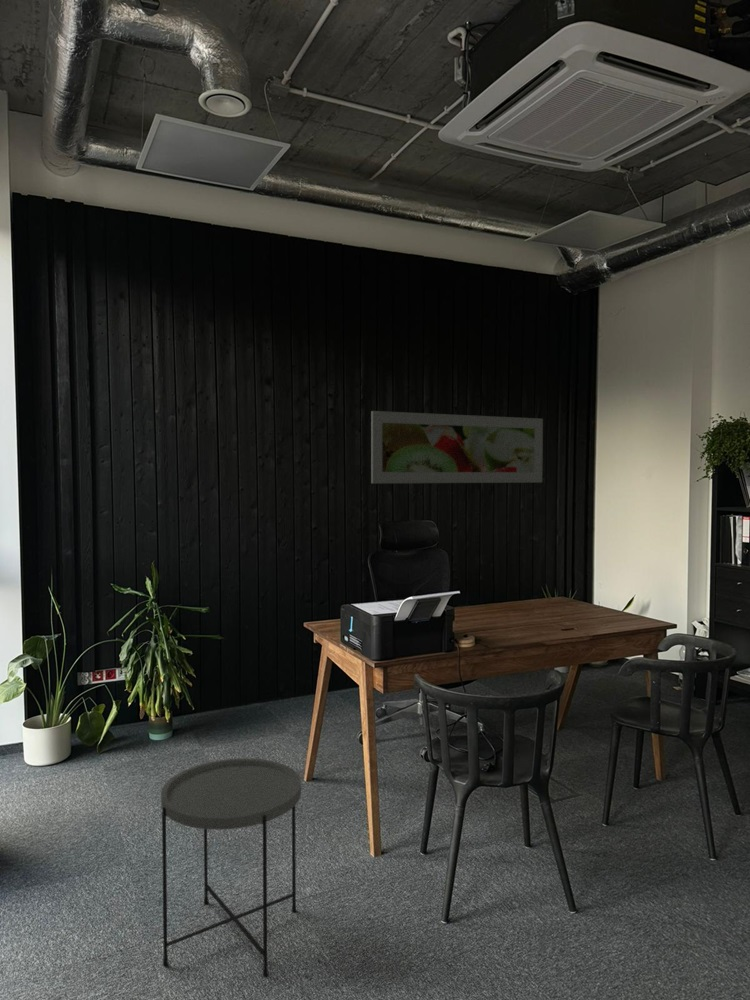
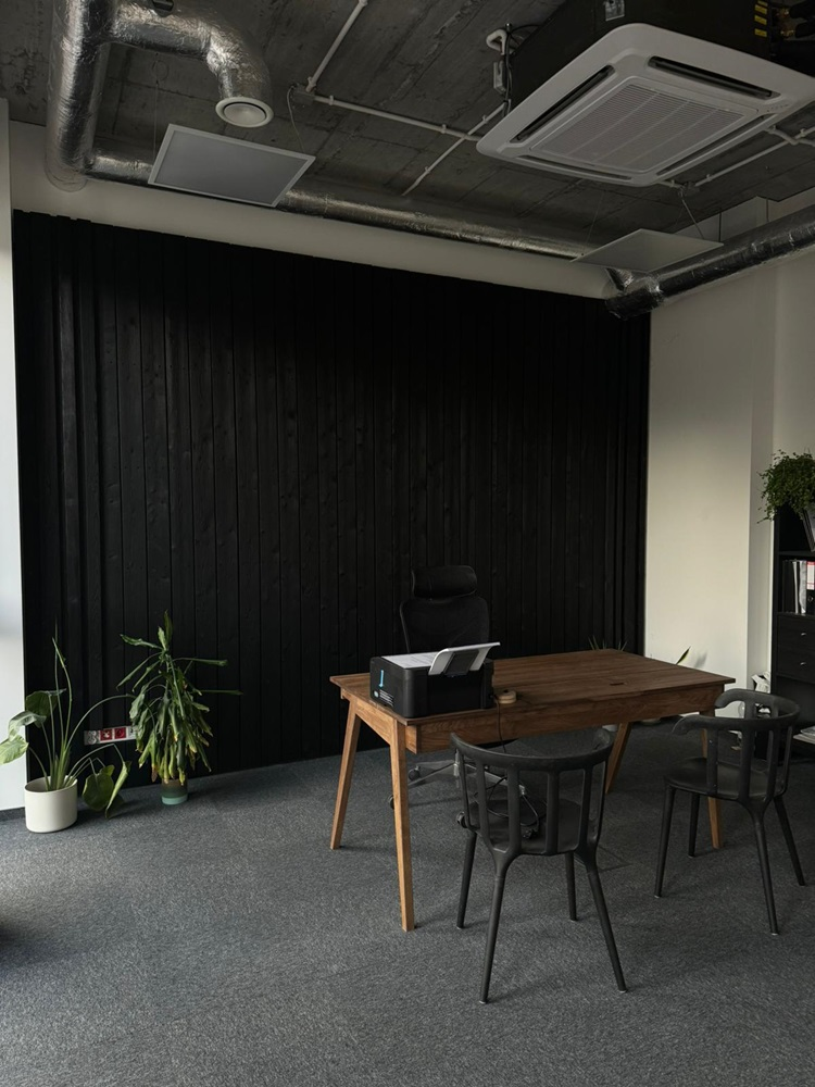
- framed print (462, 449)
- side table (206, 860)
